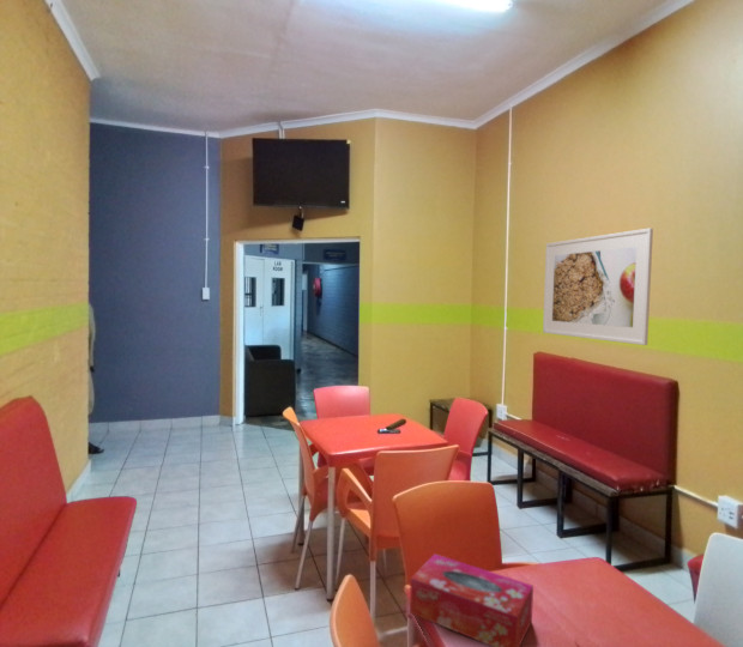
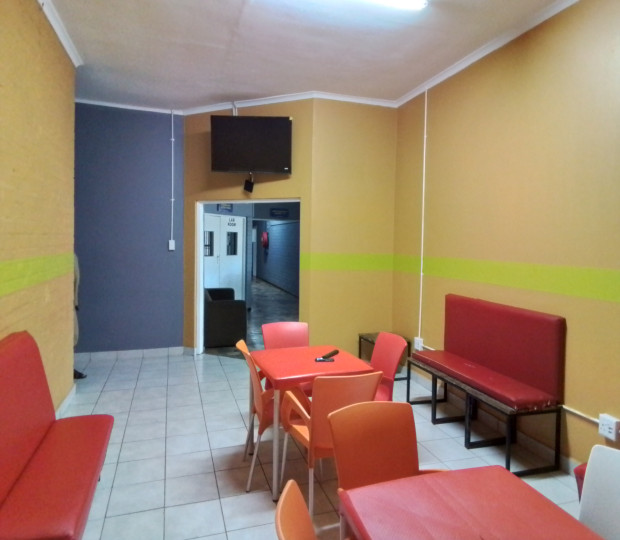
- tissue box (470, 599)
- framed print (590, 288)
